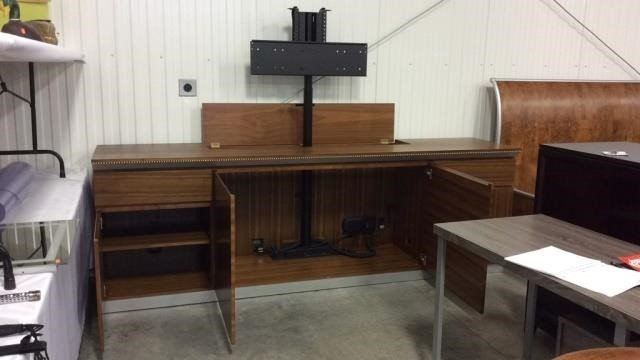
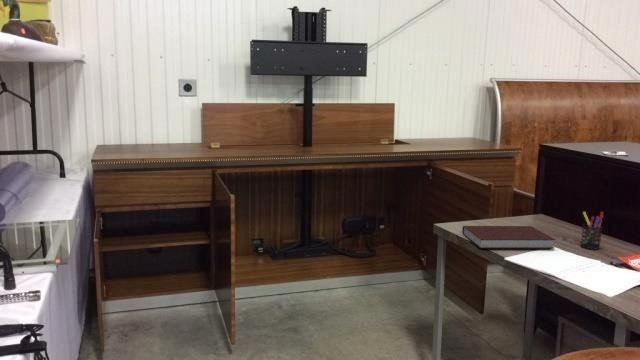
+ notebook (506, 236)
+ pen holder (594, 228)
